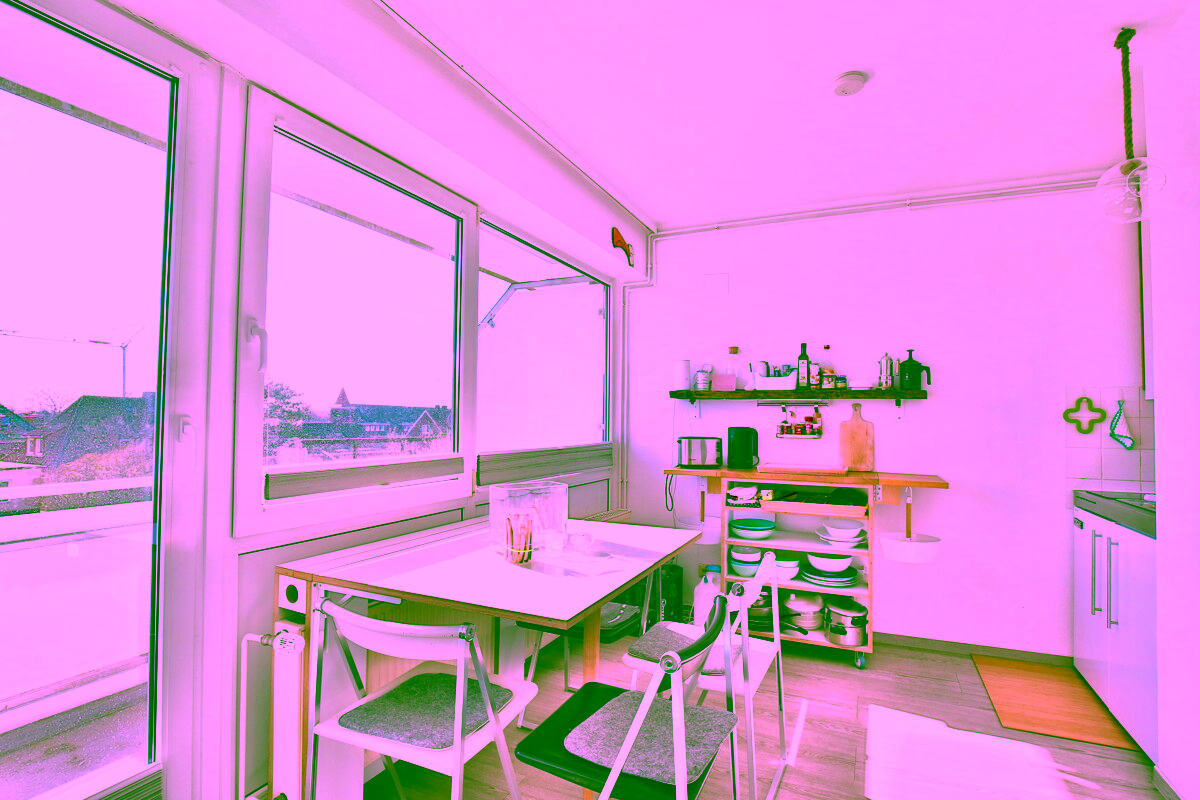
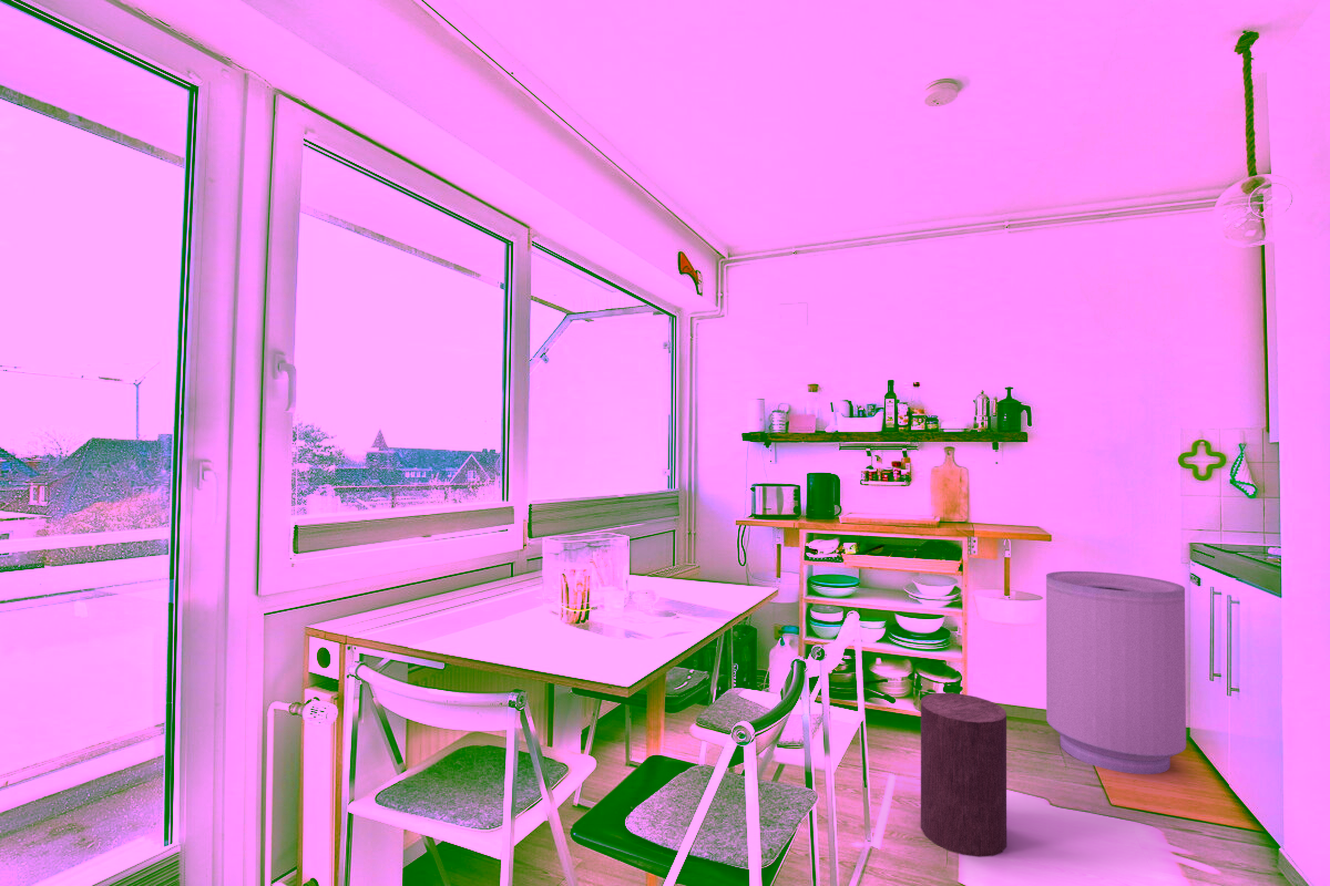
+ trash can (1112, 667)
+ stool (962, 770)
